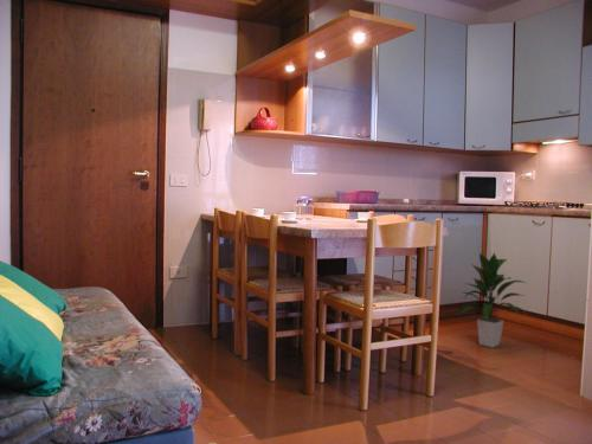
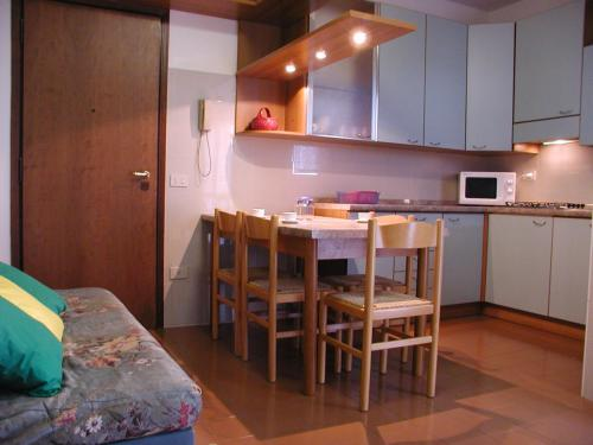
- indoor plant (489, 297)
